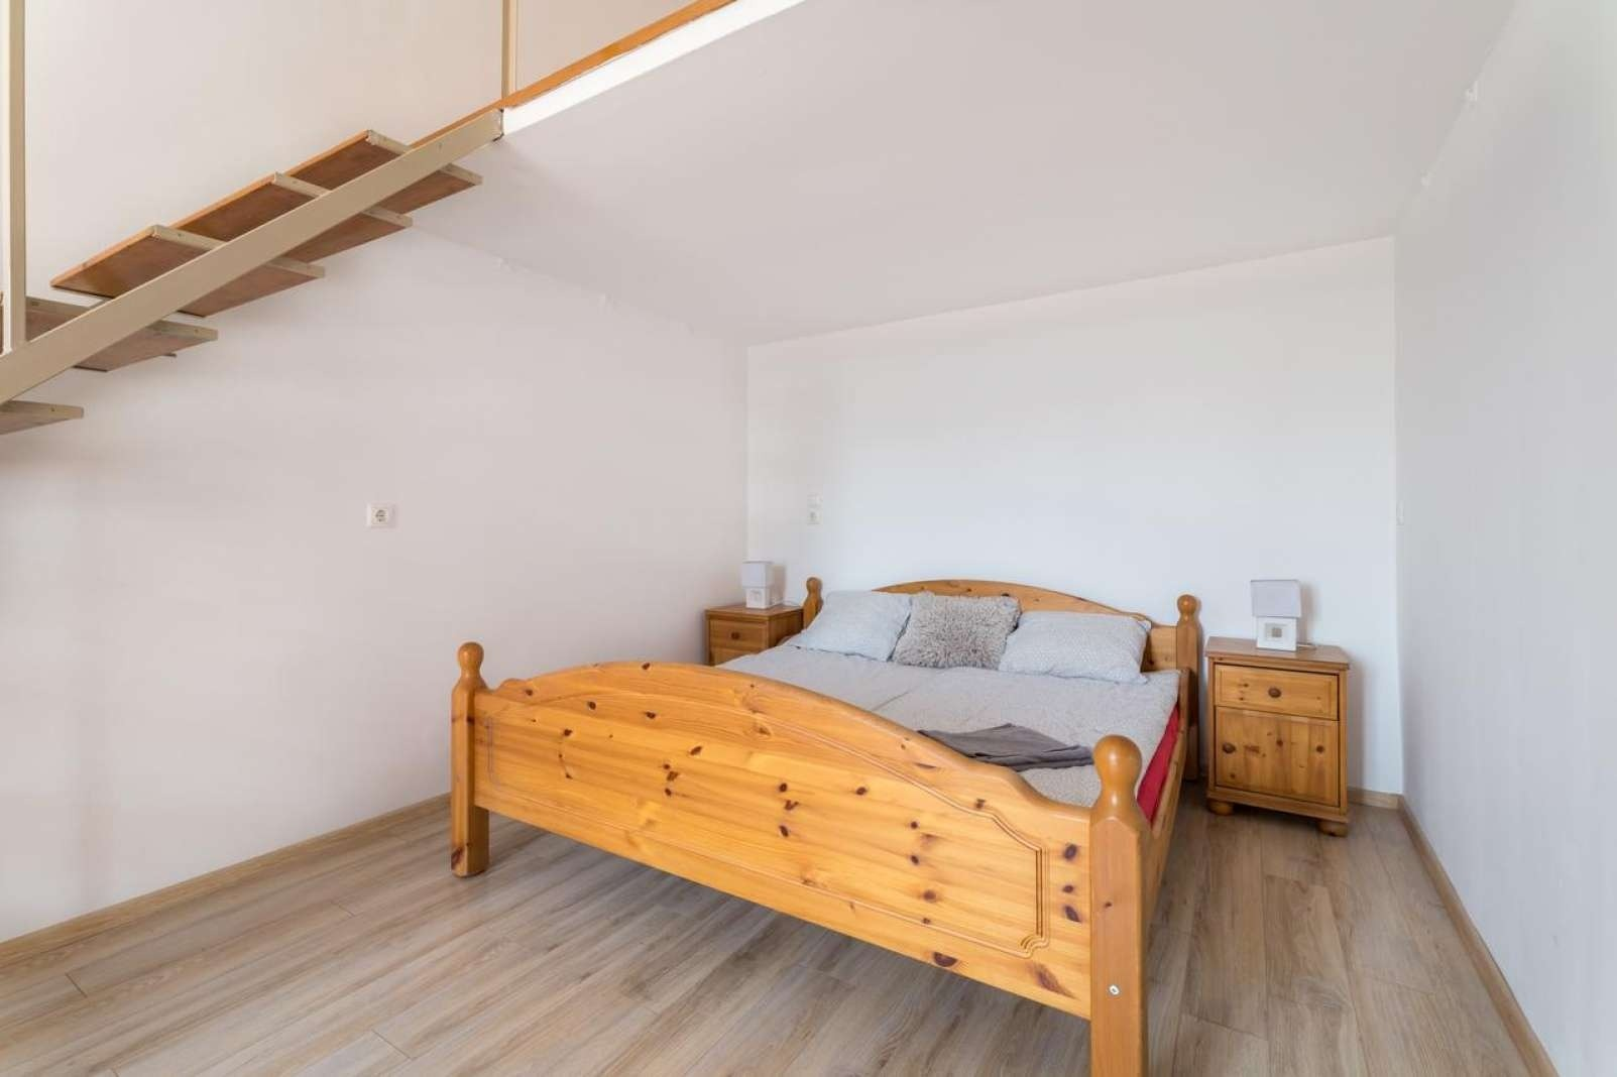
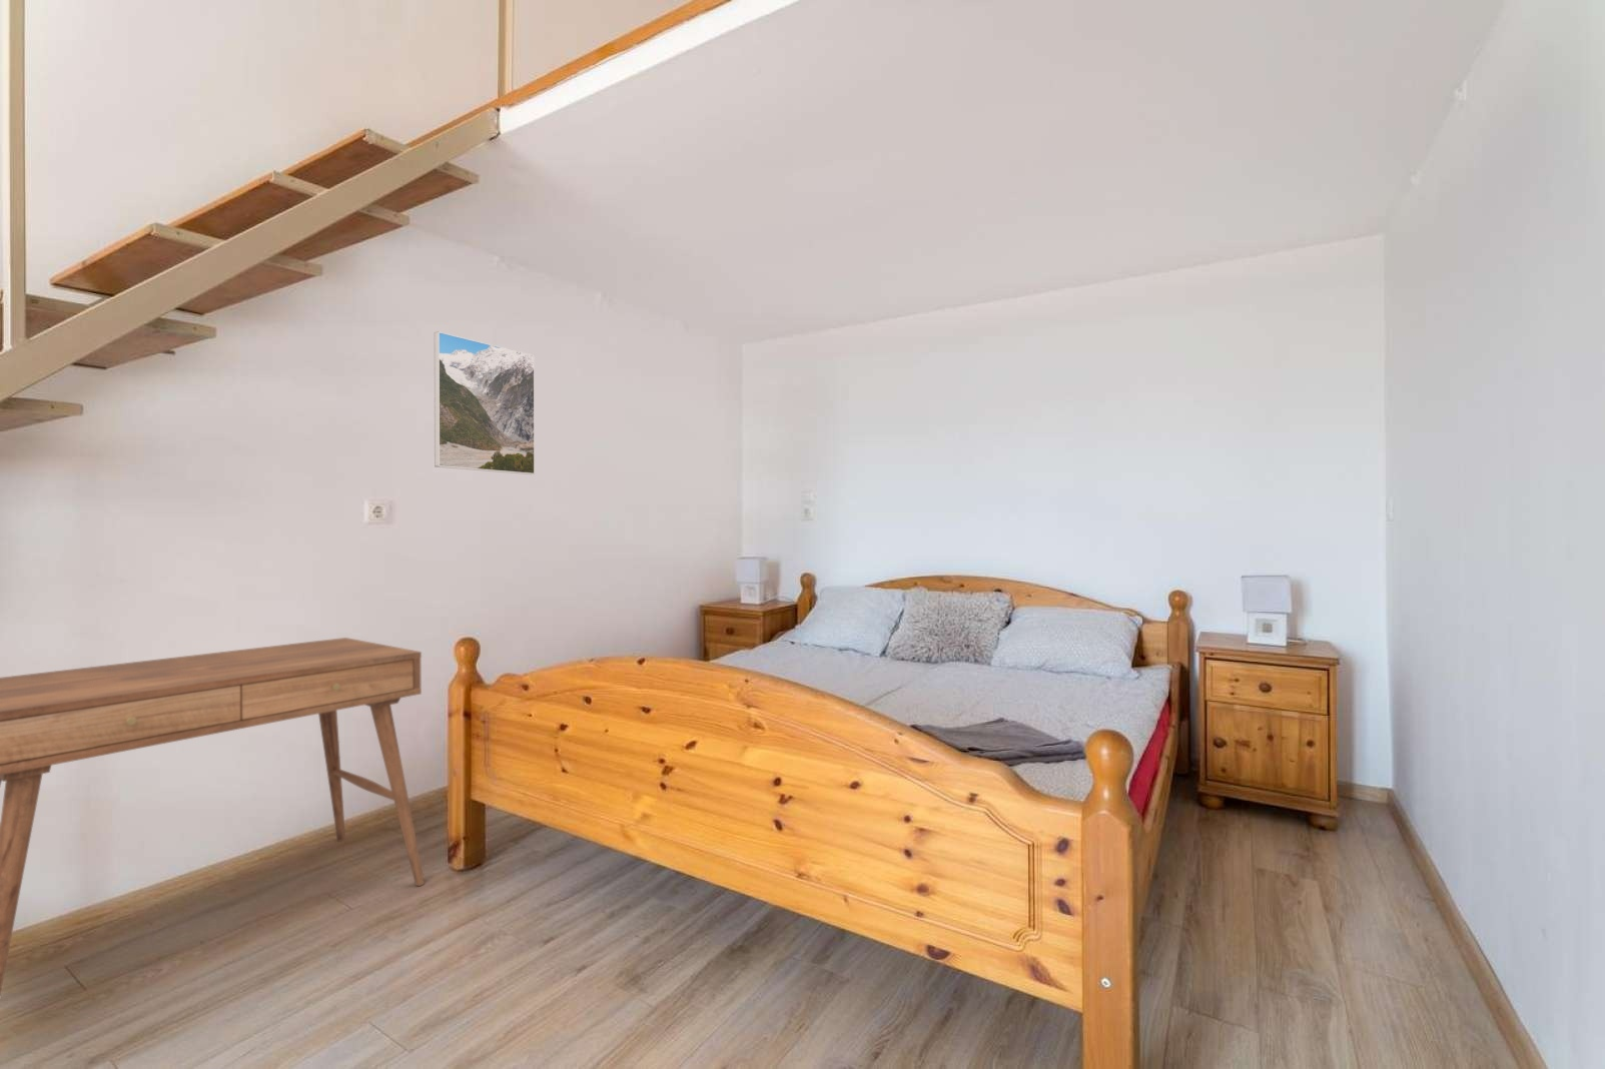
+ desk (196, 736)
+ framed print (487, 407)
